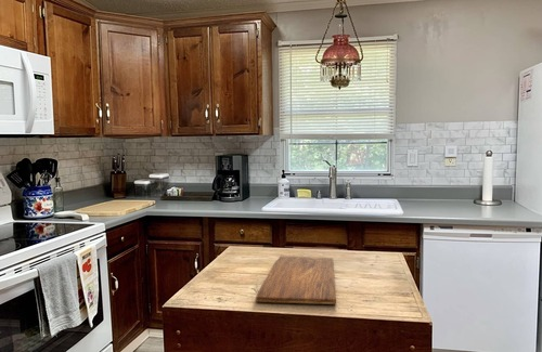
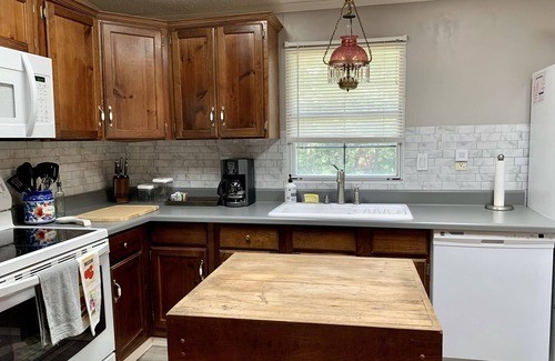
- cutting board (300, 276)
